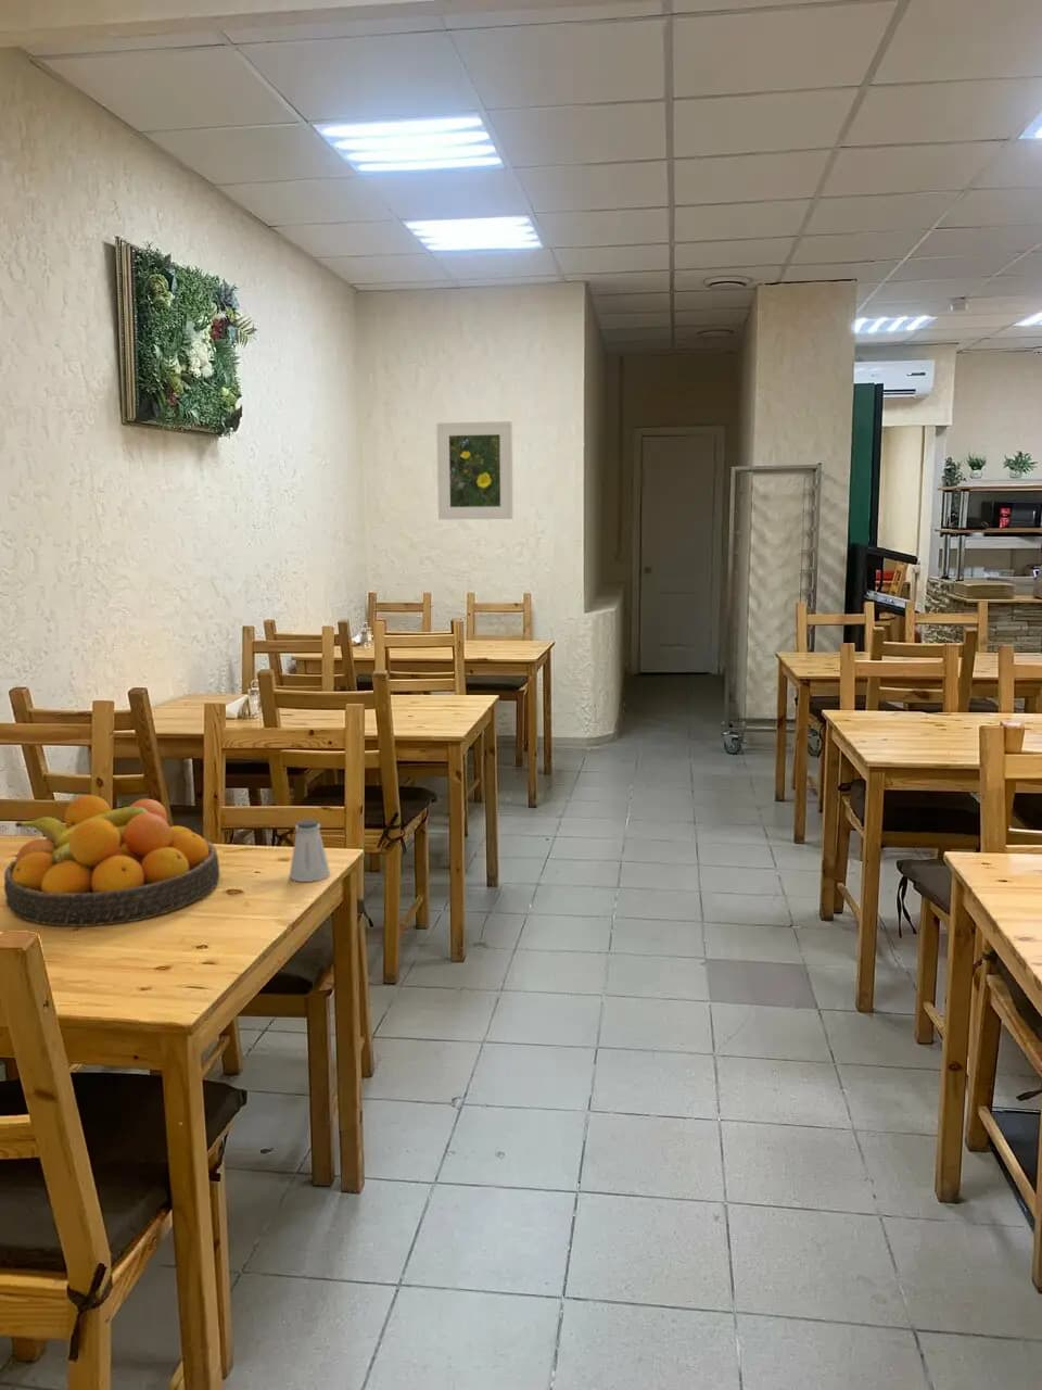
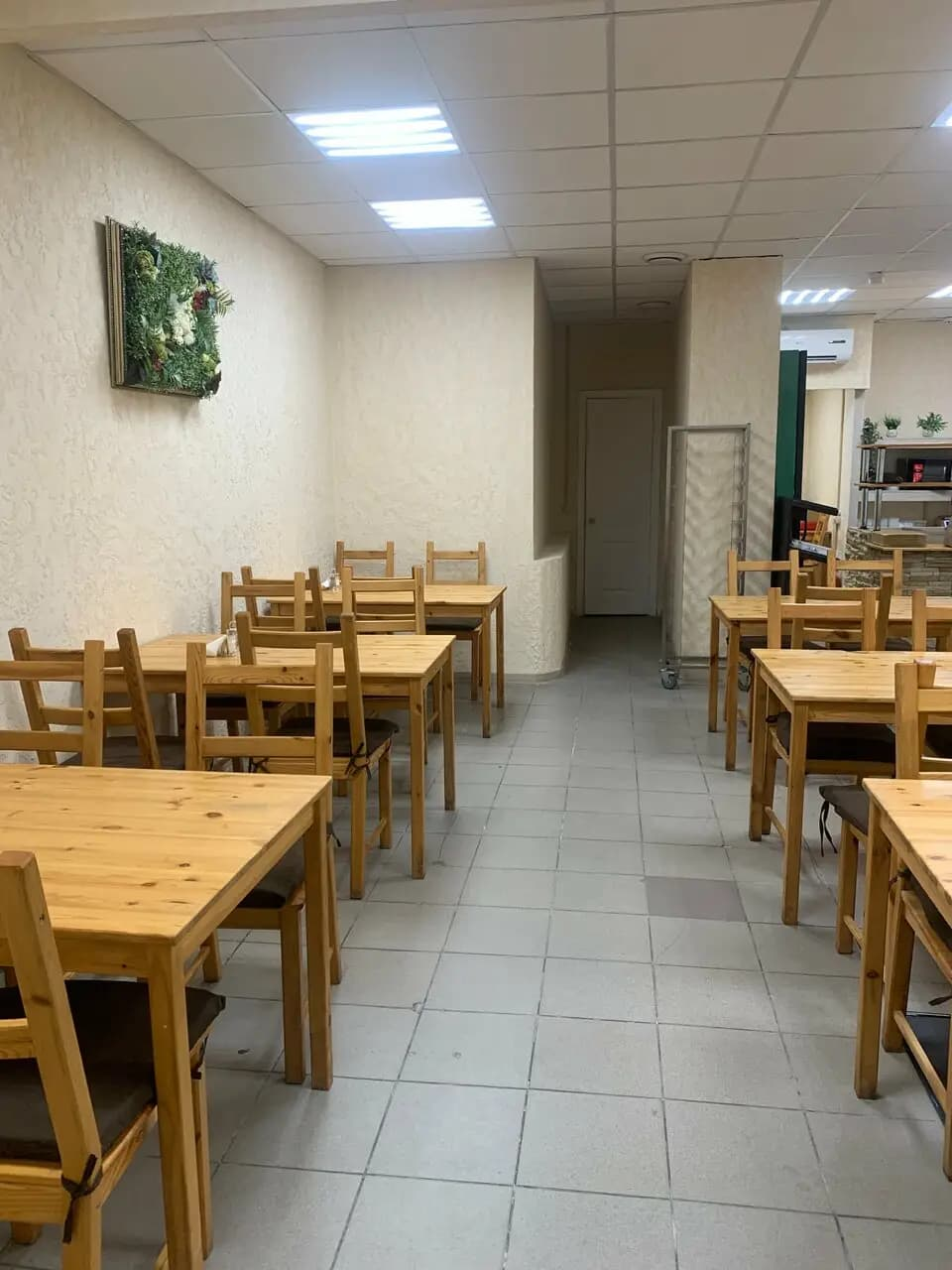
- saltshaker (309, 848)
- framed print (474, 471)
- fruit bowl (113, 847)
